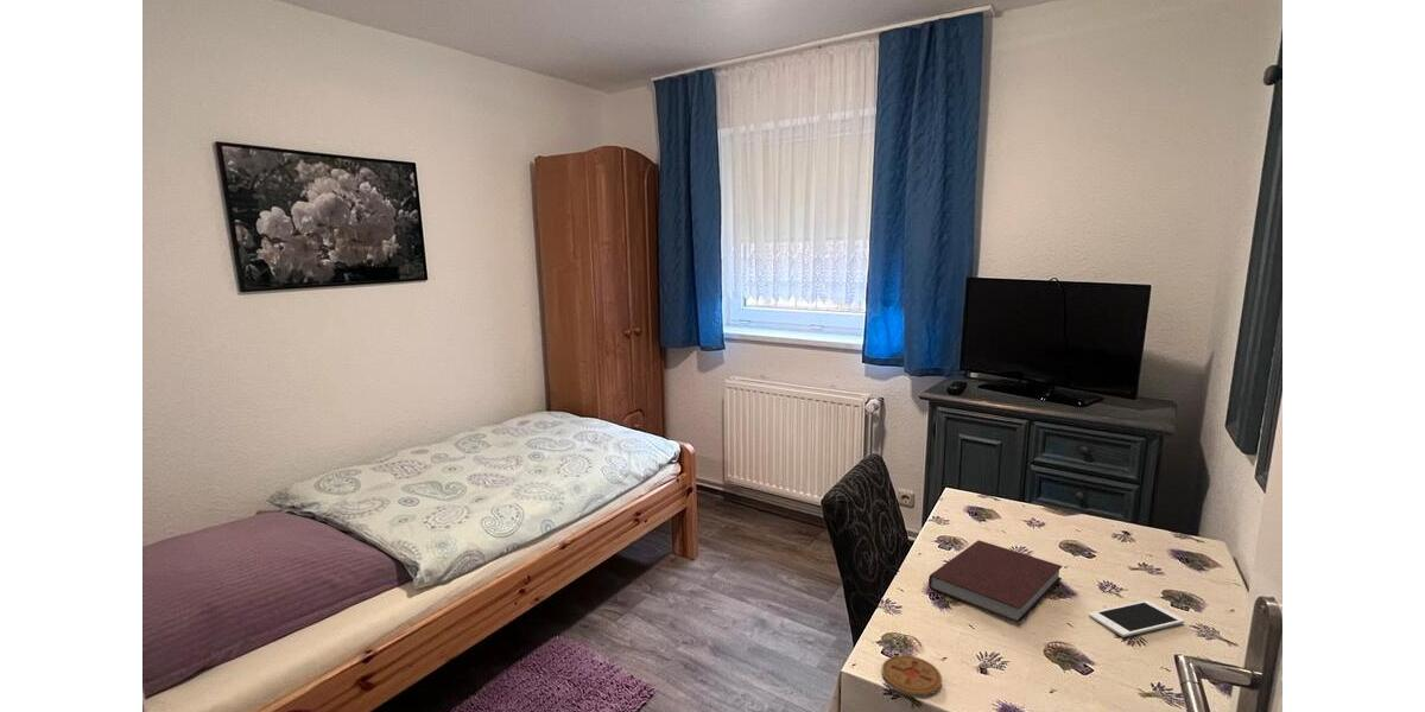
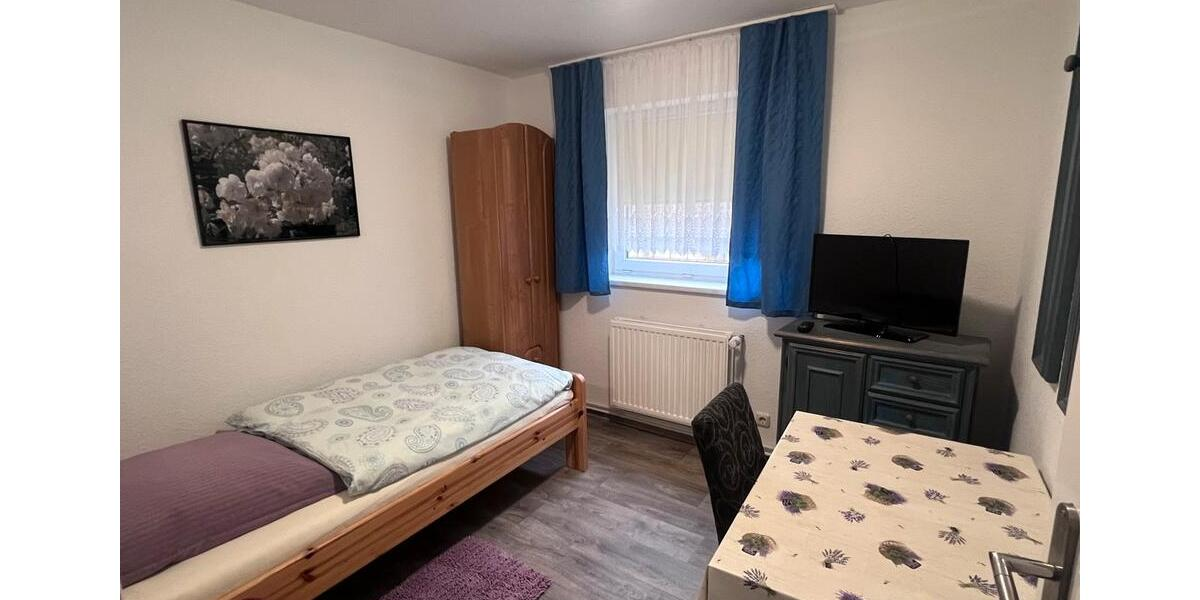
- notebook (995, 577)
- coaster (911, 674)
- cell phone (1135, 617)
